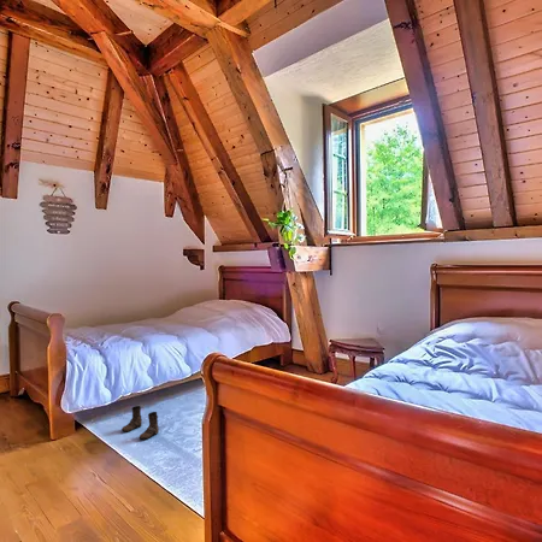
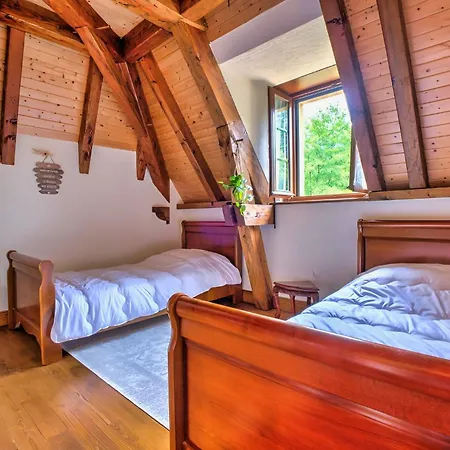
- boots (140, 422)
